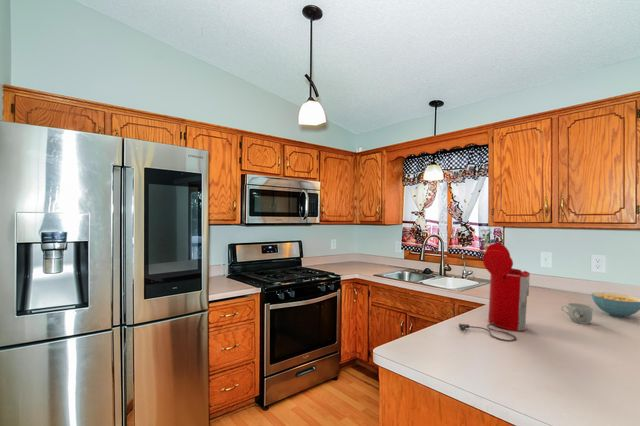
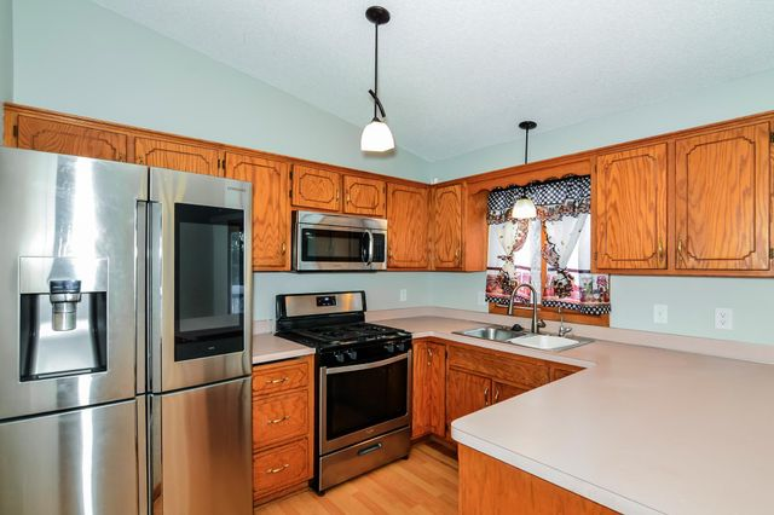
- mug (576, 313)
- cereal bowl (616, 305)
- coffee maker (498, 285)
